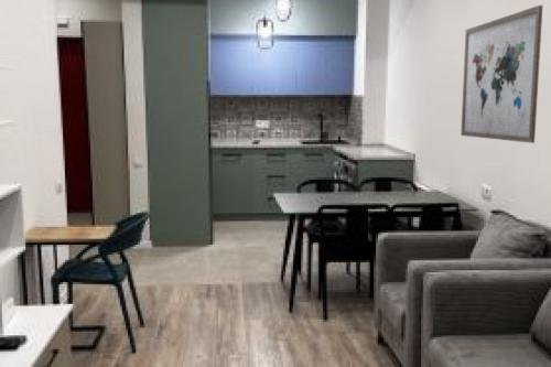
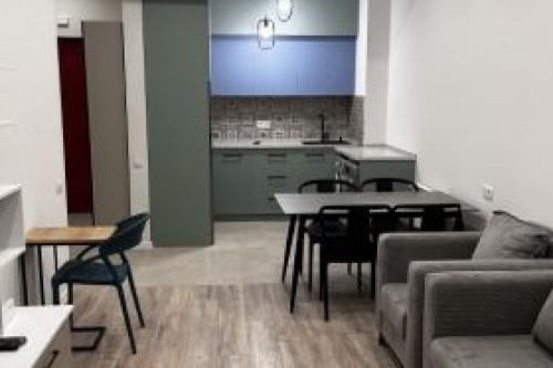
- wall art (496, 79)
